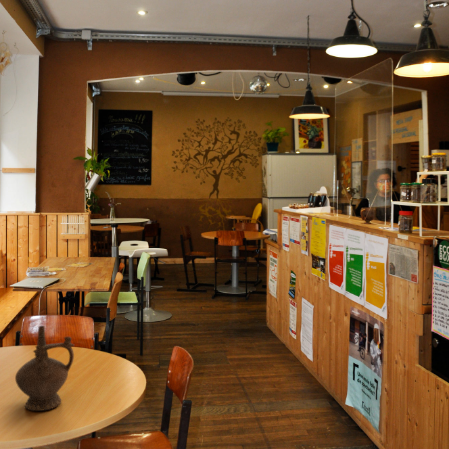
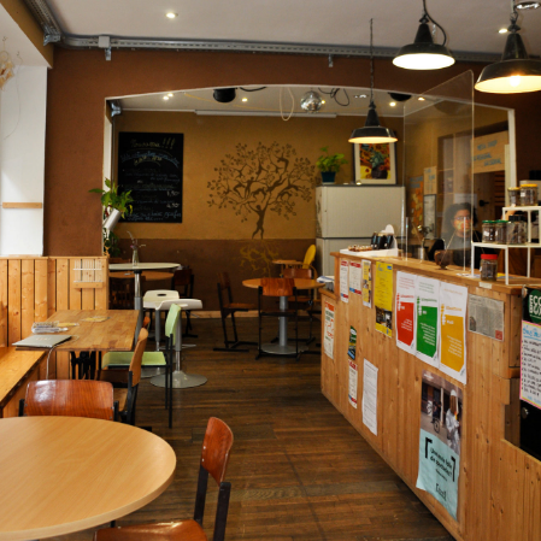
- ceremonial vessel (45, 365)
